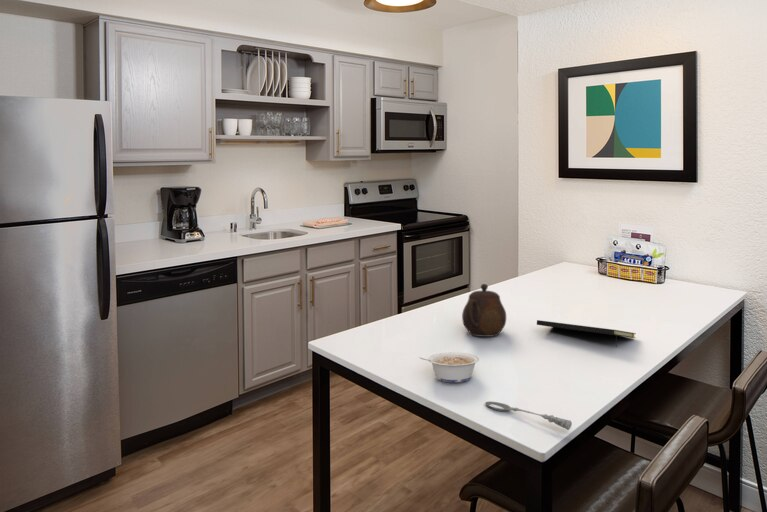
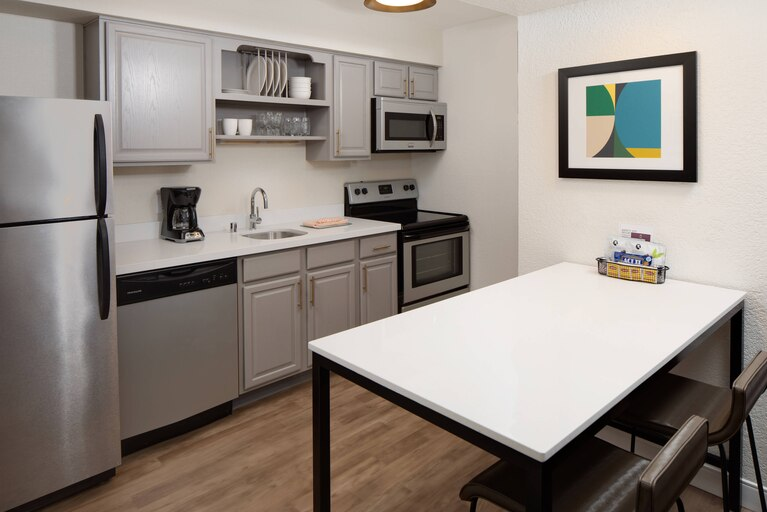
- teapot (482, 309)
- notepad (585, 329)
- soupspoon (525, 411)
- legume (452, 366)
